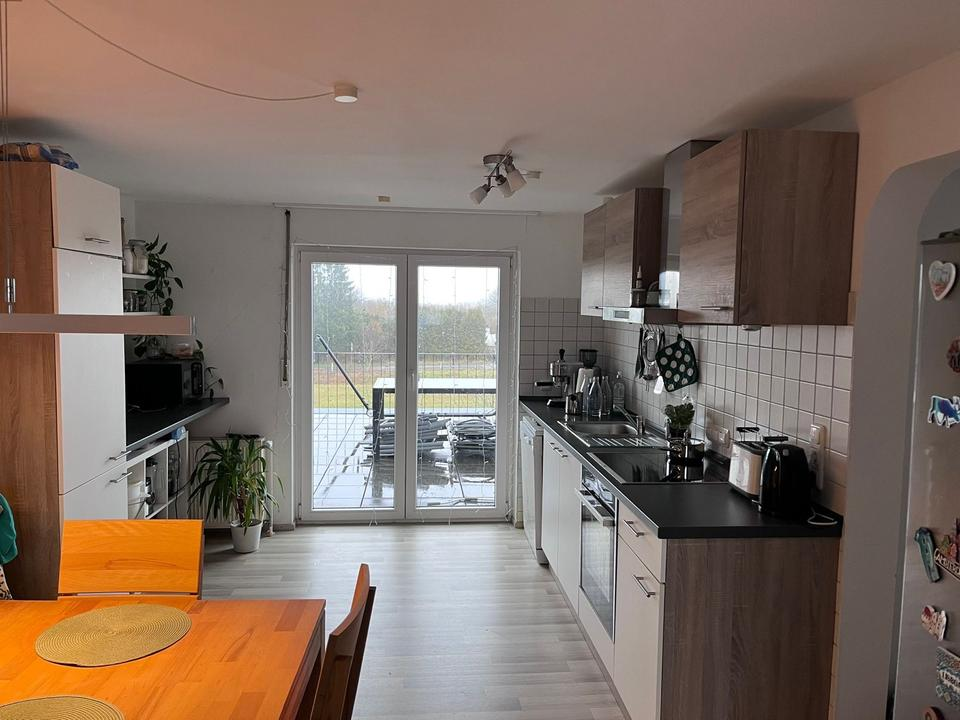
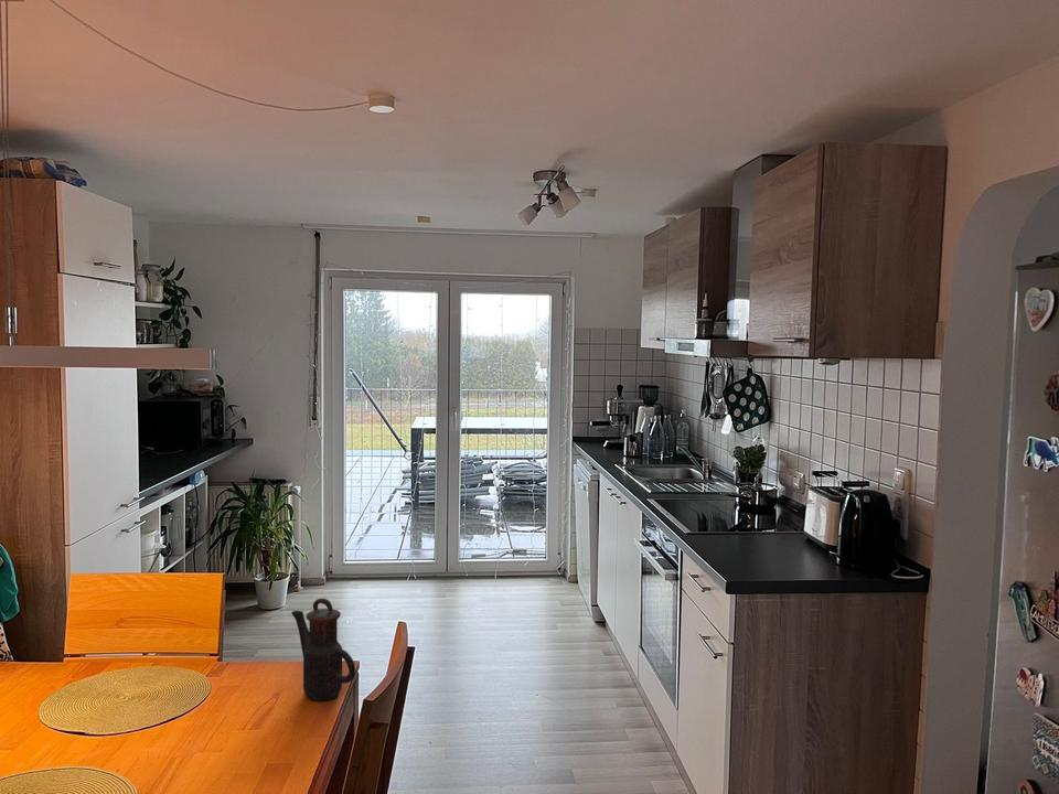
+ teapot (322, 646)
